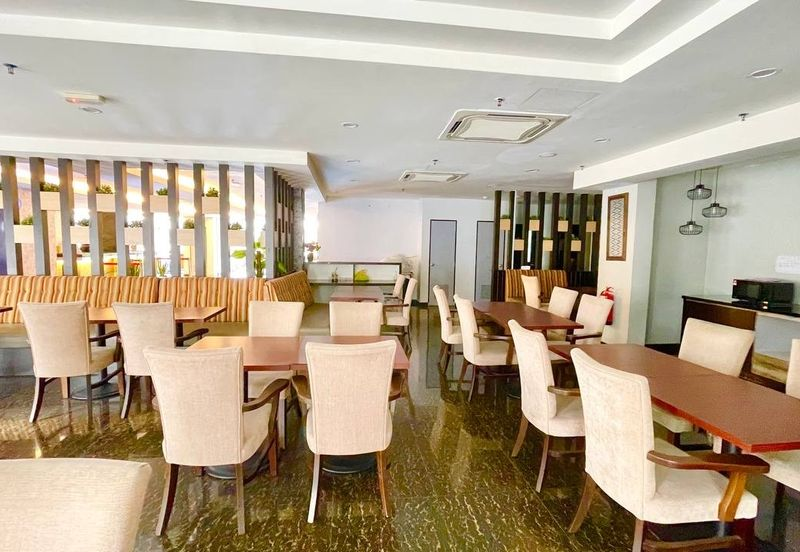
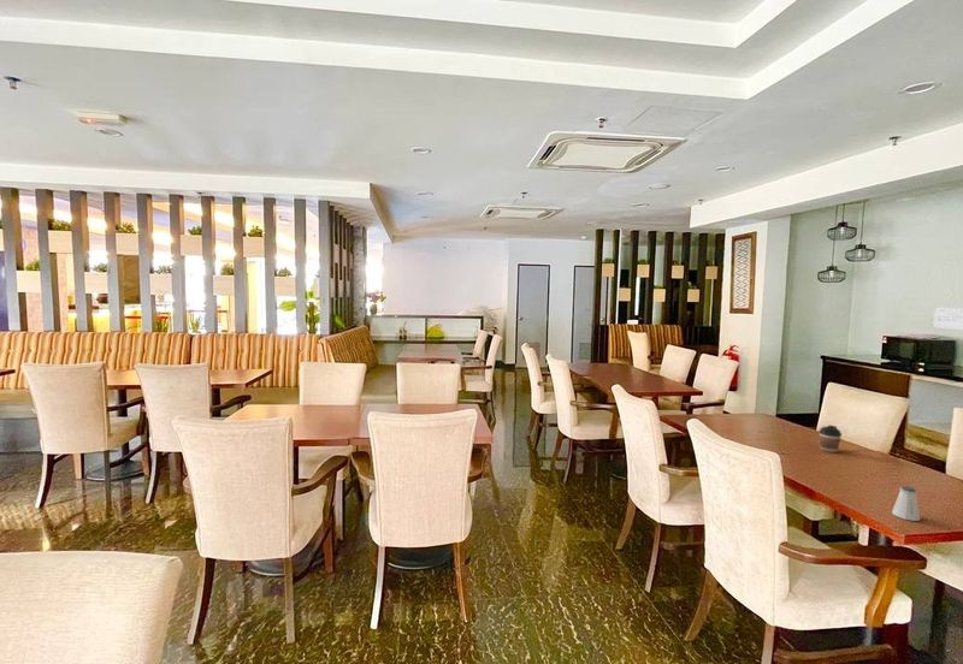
+ saltshaker (906, 502)
+ coffee cup (829, 438)
